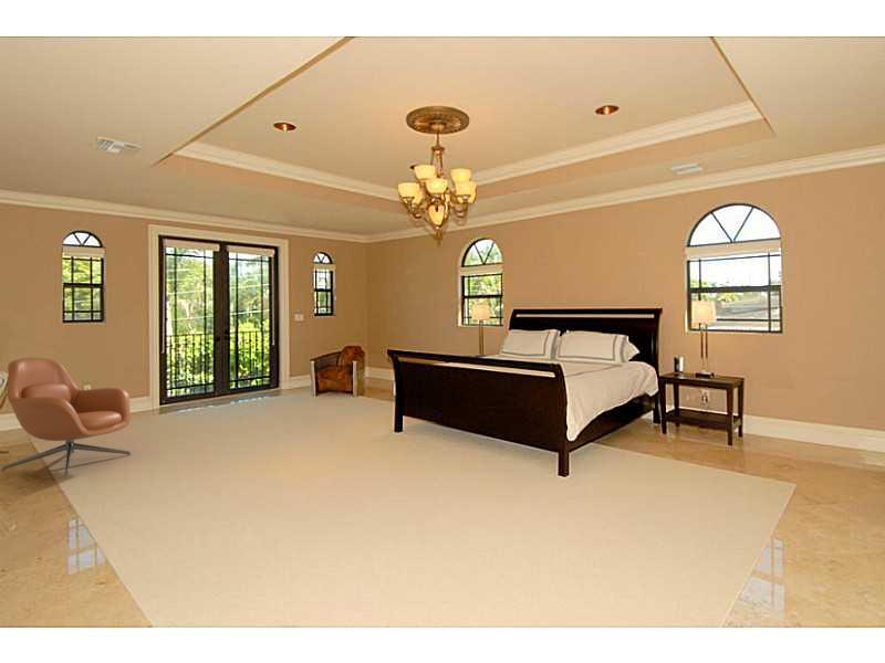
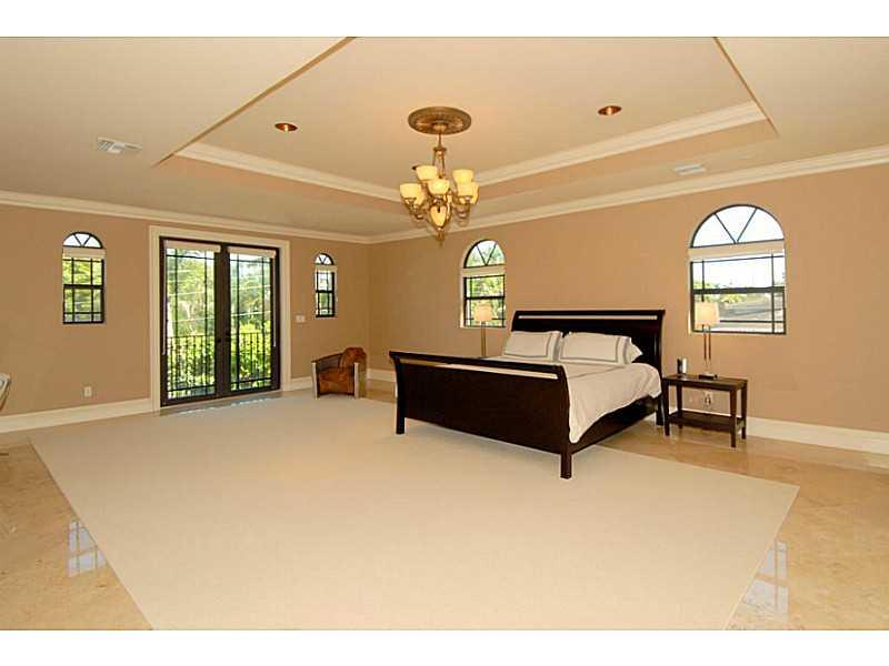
- armchair (66, 410)
